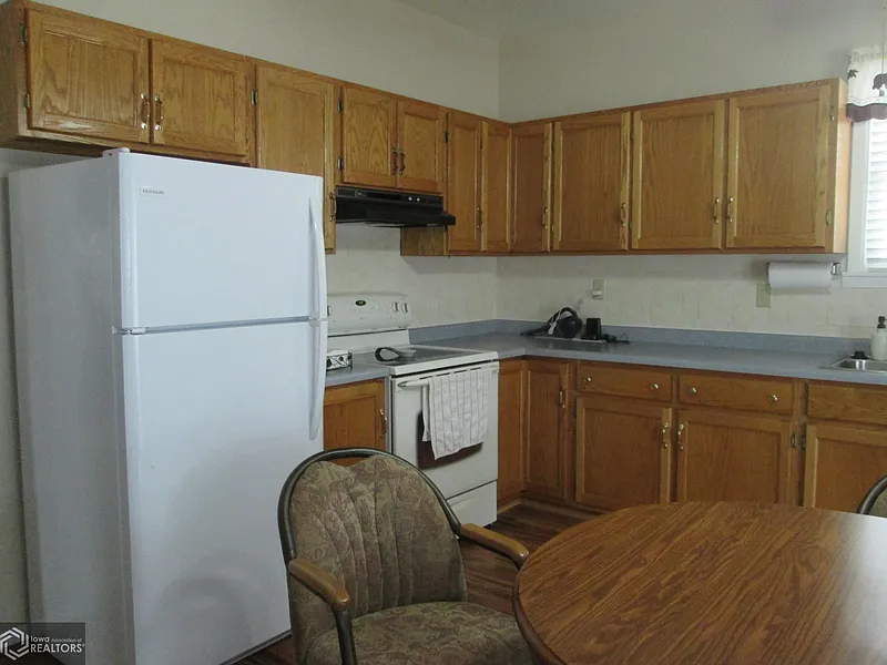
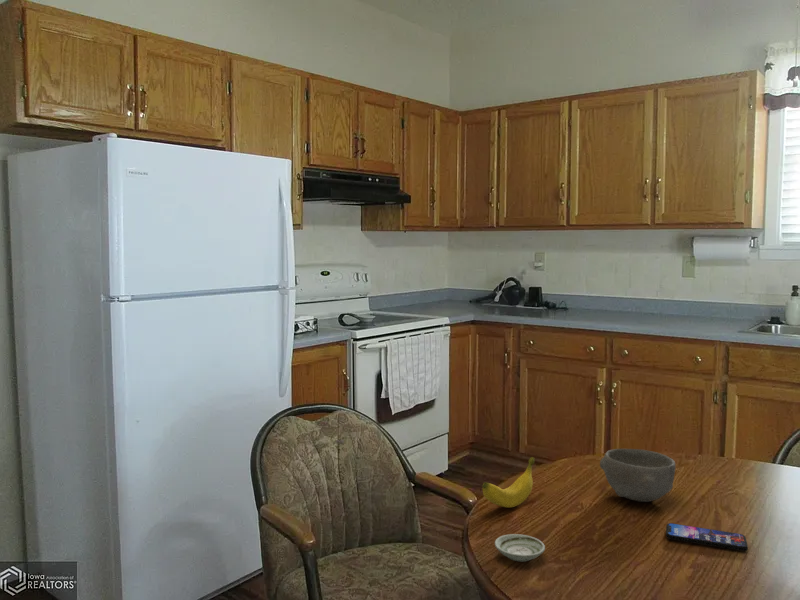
+ banana (511, 485)
+ smartphone (705, 536)
+ saucer (519, 549)
+ bowl (637, 476)
